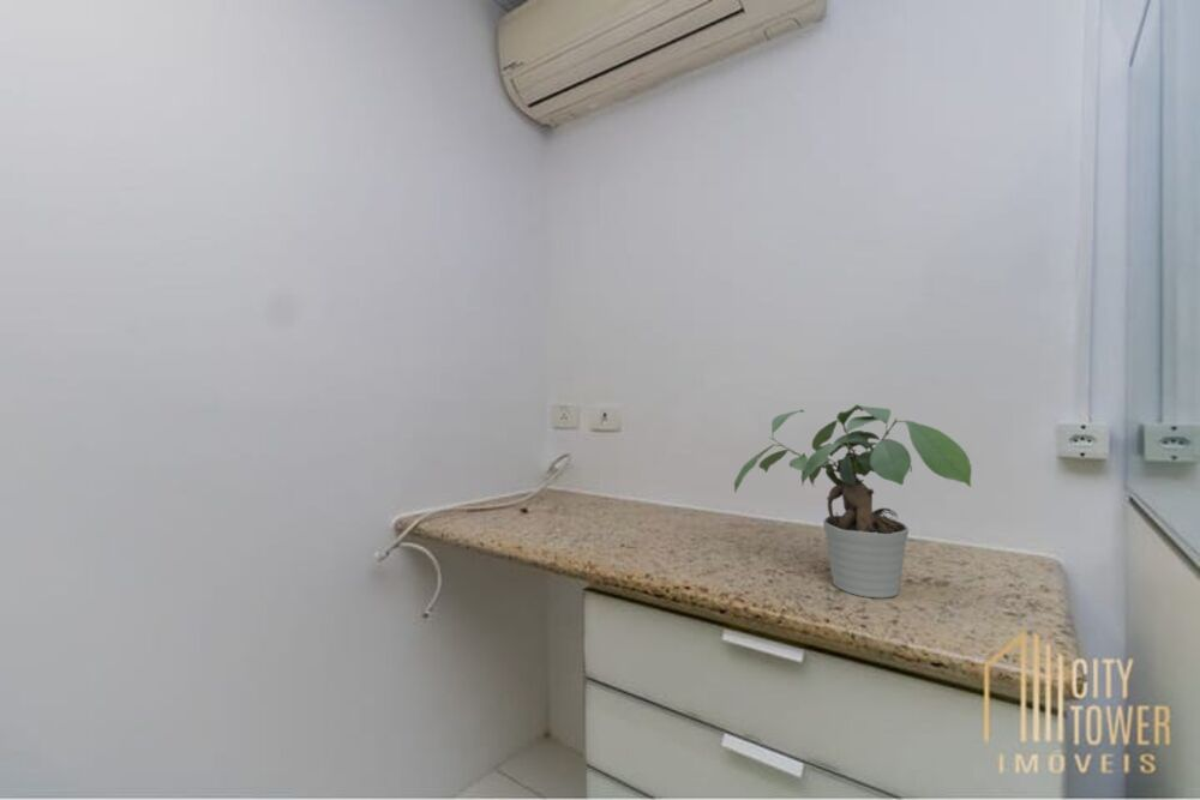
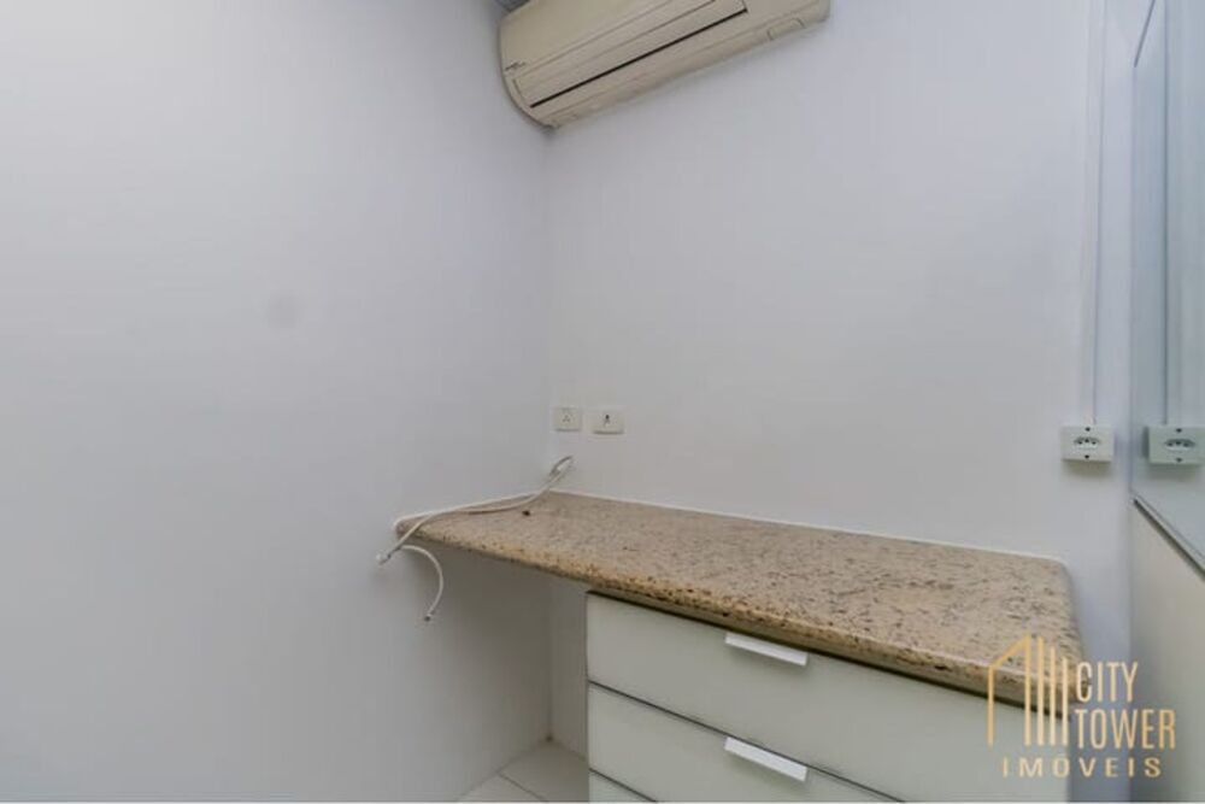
- potted plant (838, 494)
